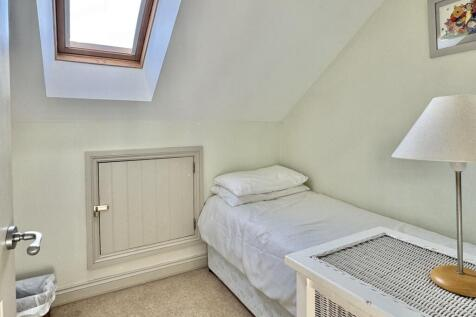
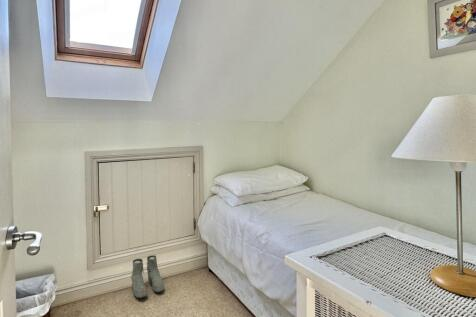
+ boots (148, 274)
